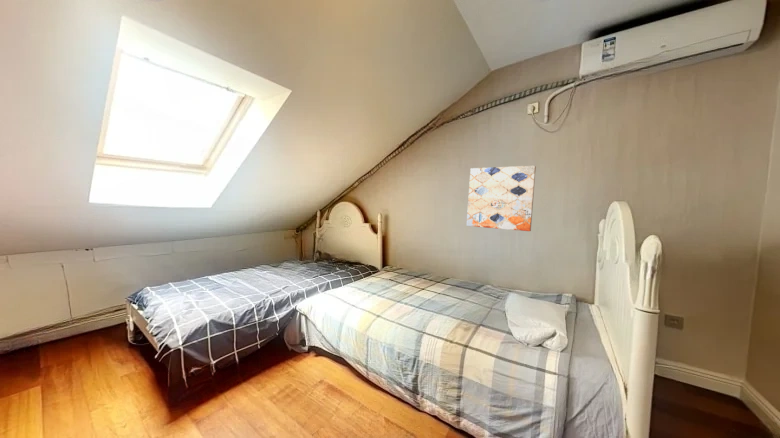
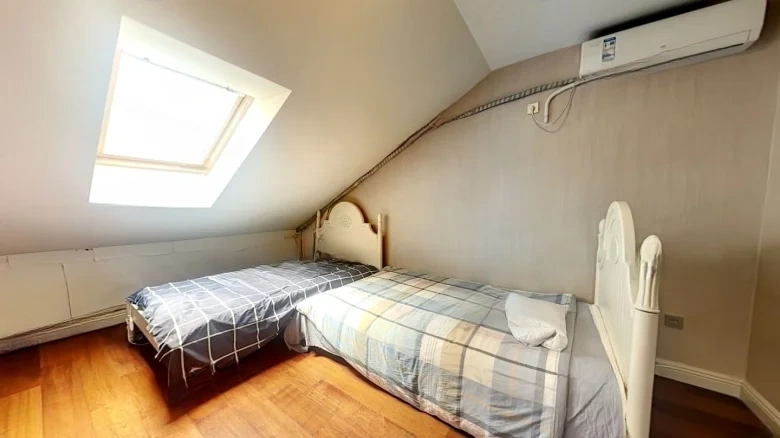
- wall art (499, 198)
